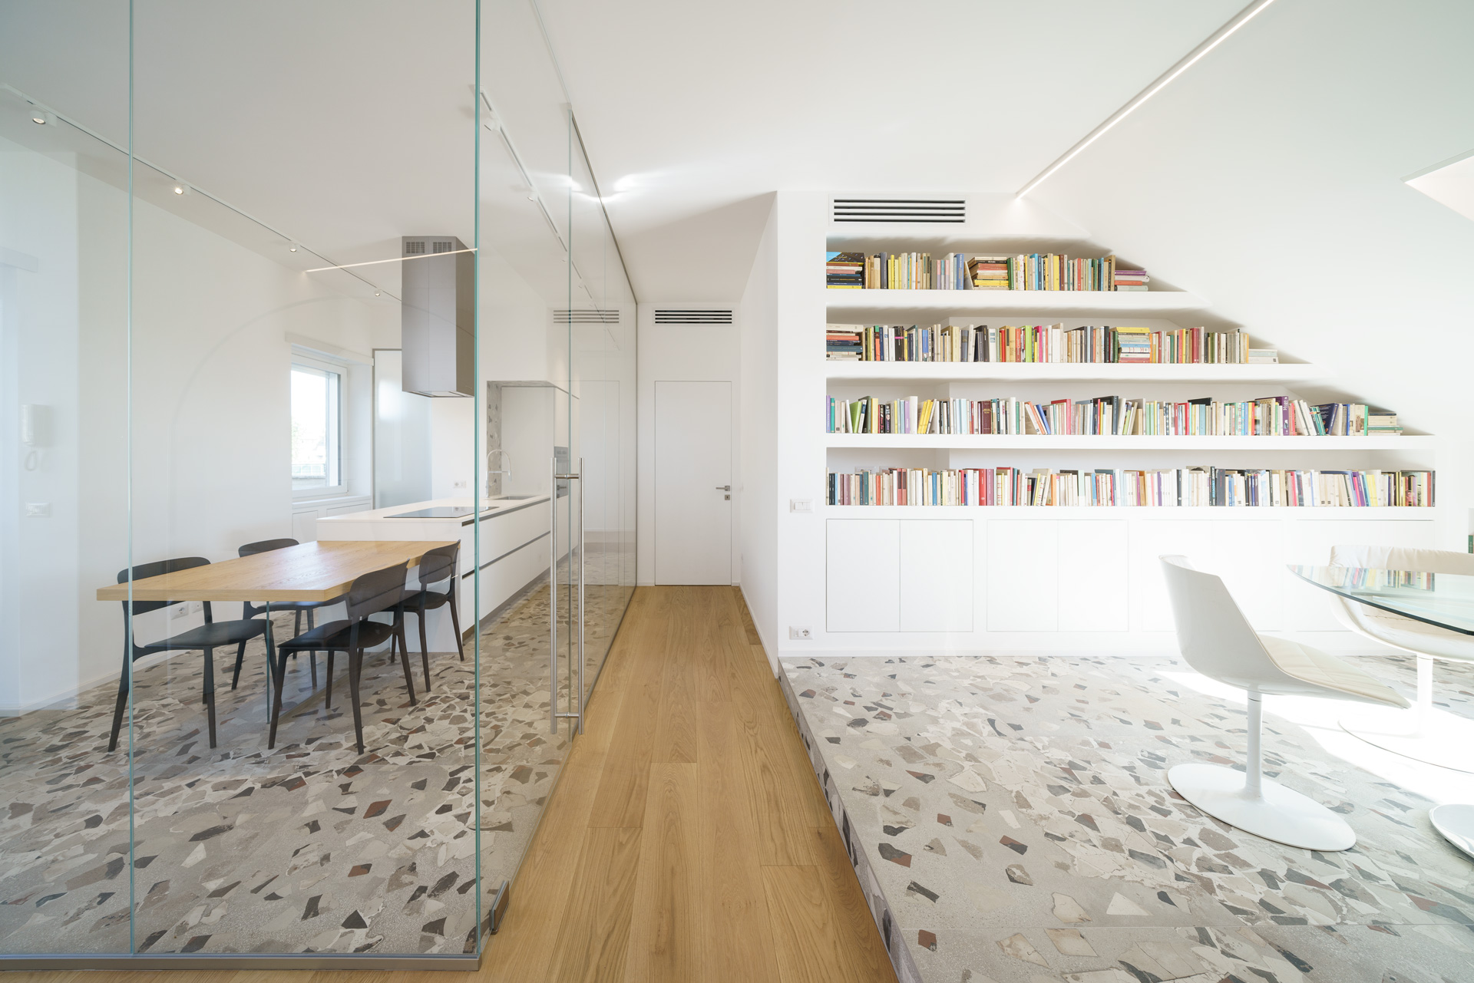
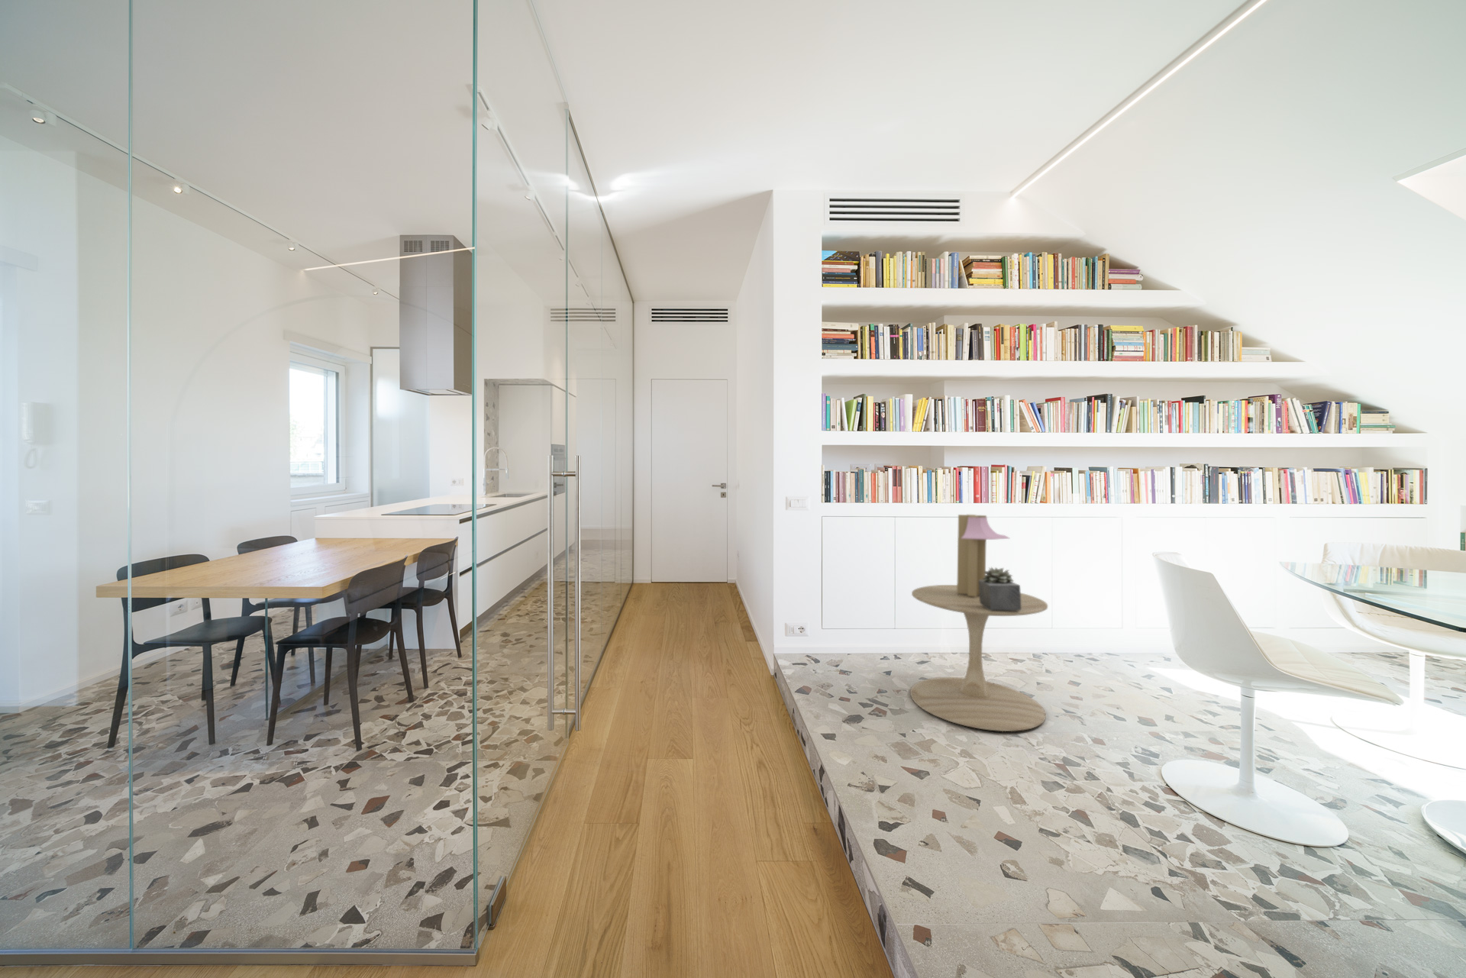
+ succulent plant (1000, 586)
+ table lamp (981, 552)
+ side table (975, 649)
